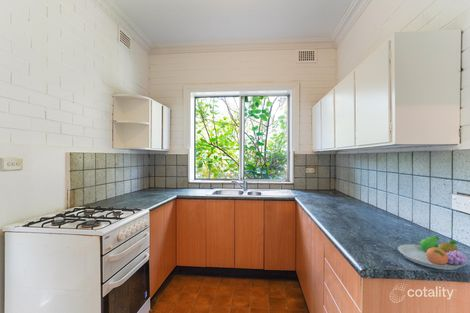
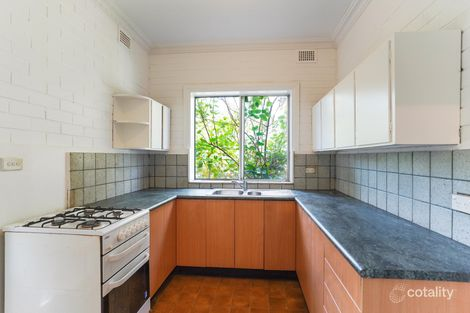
- fruit bowl (431, 248)
